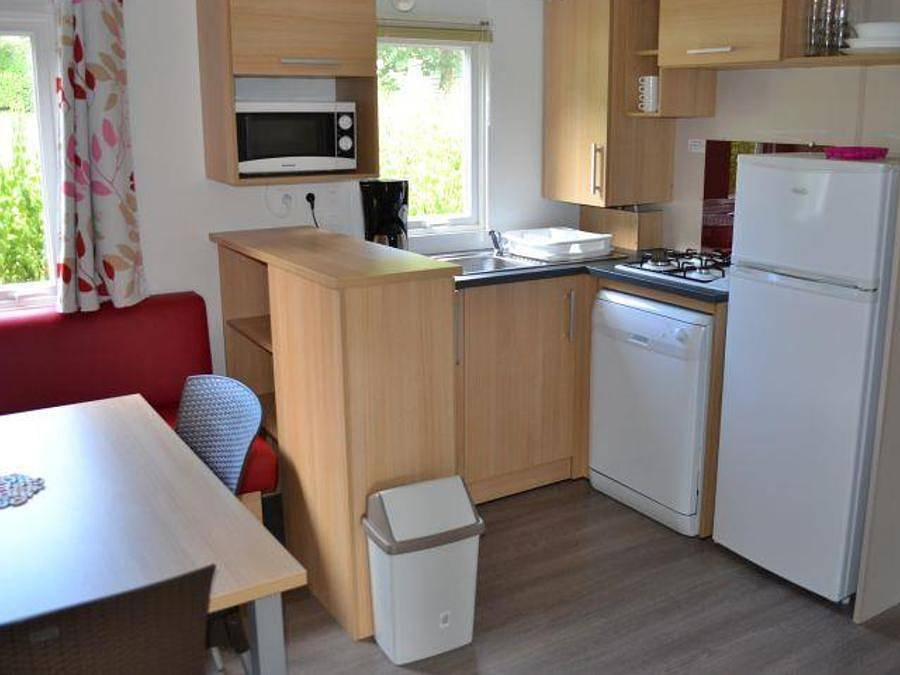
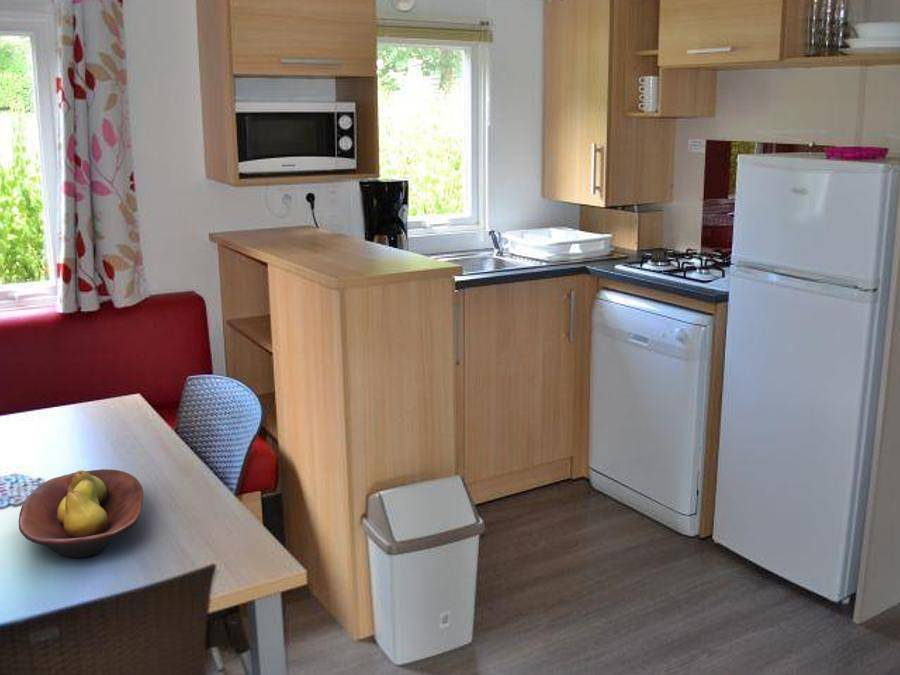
+ fruit bowl (83, 505)
